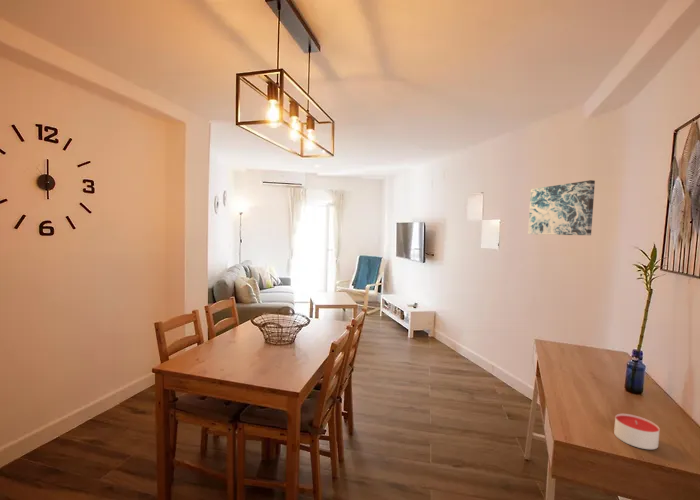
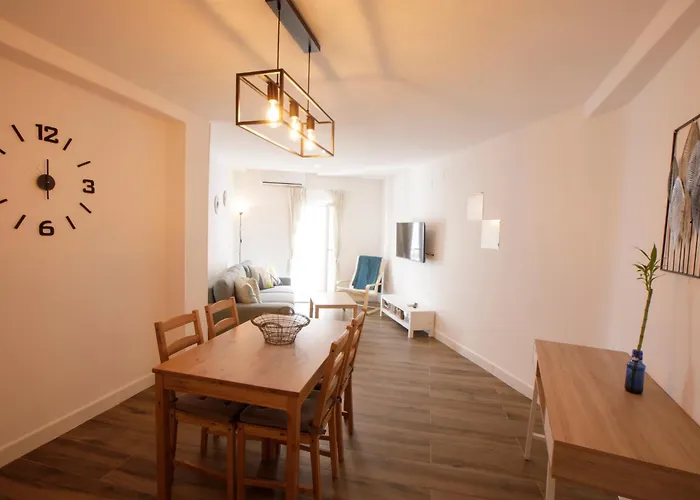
- wall art (558, 210)
- candle (636, 430)
